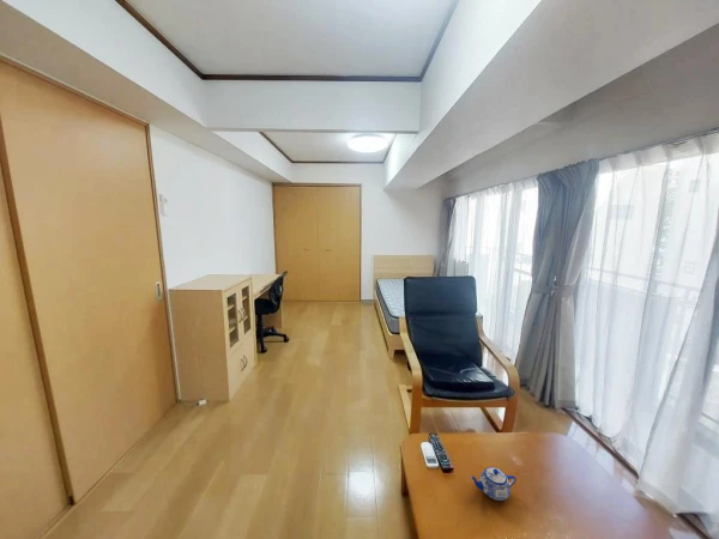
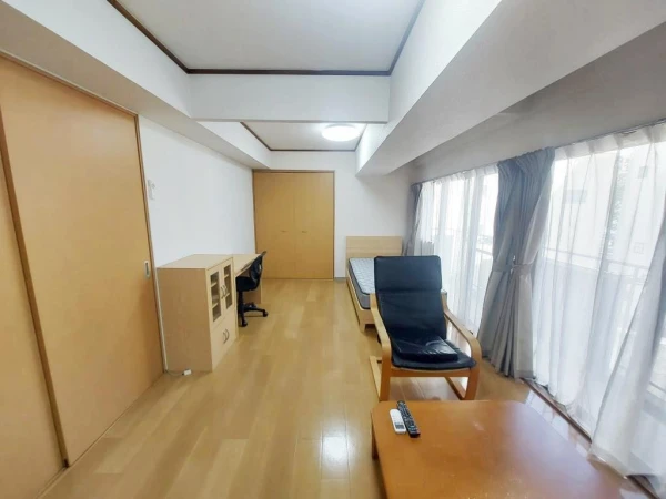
- teapot (493, 480)
